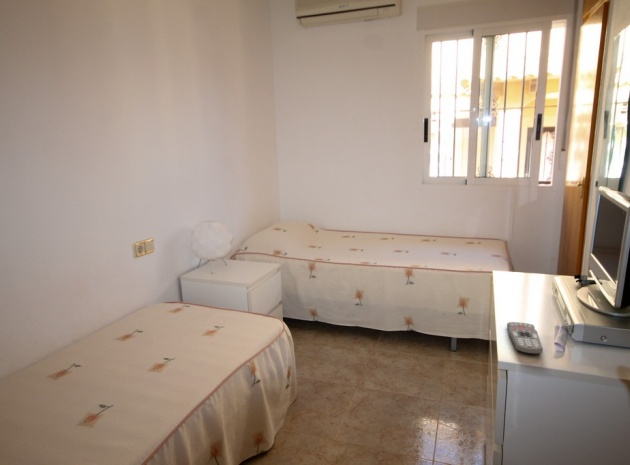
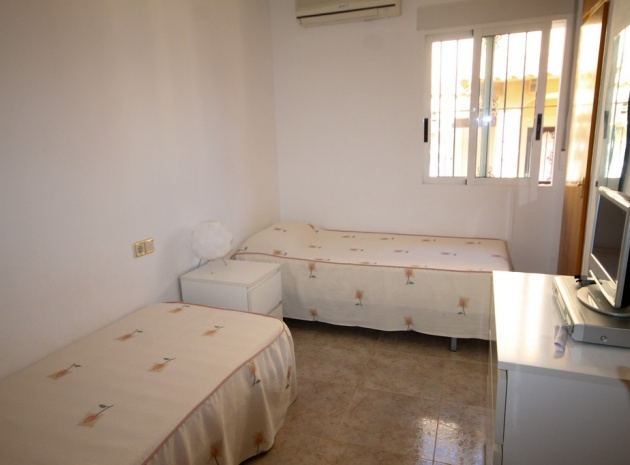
- remote control (524, 337)
